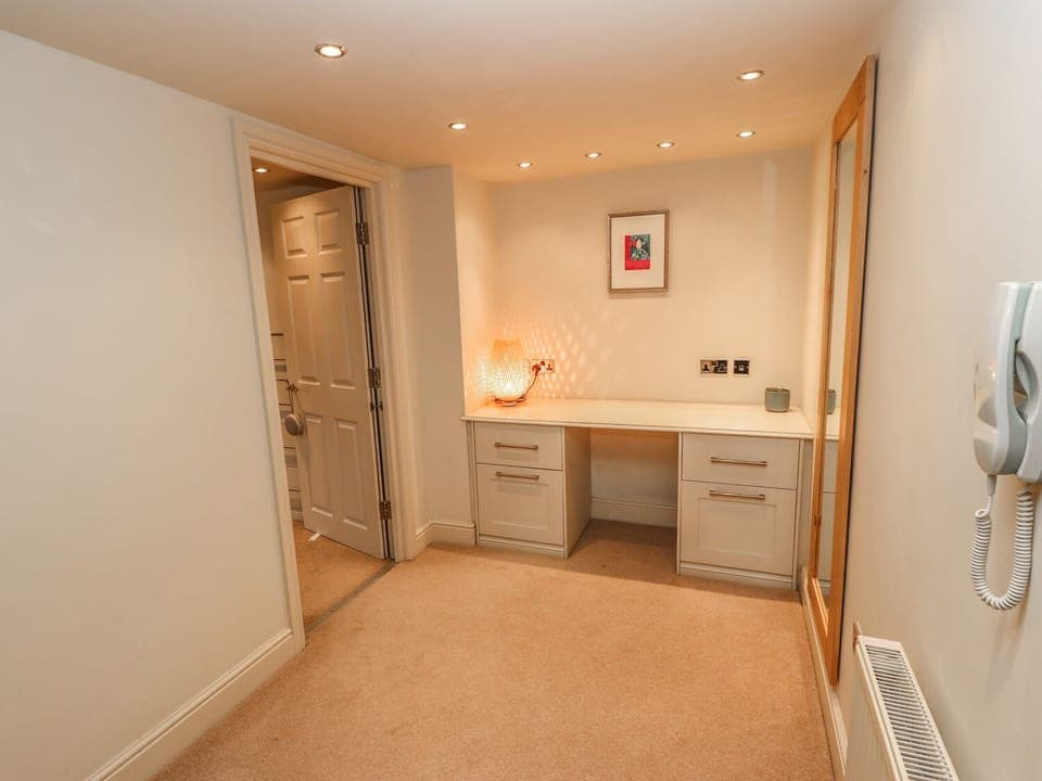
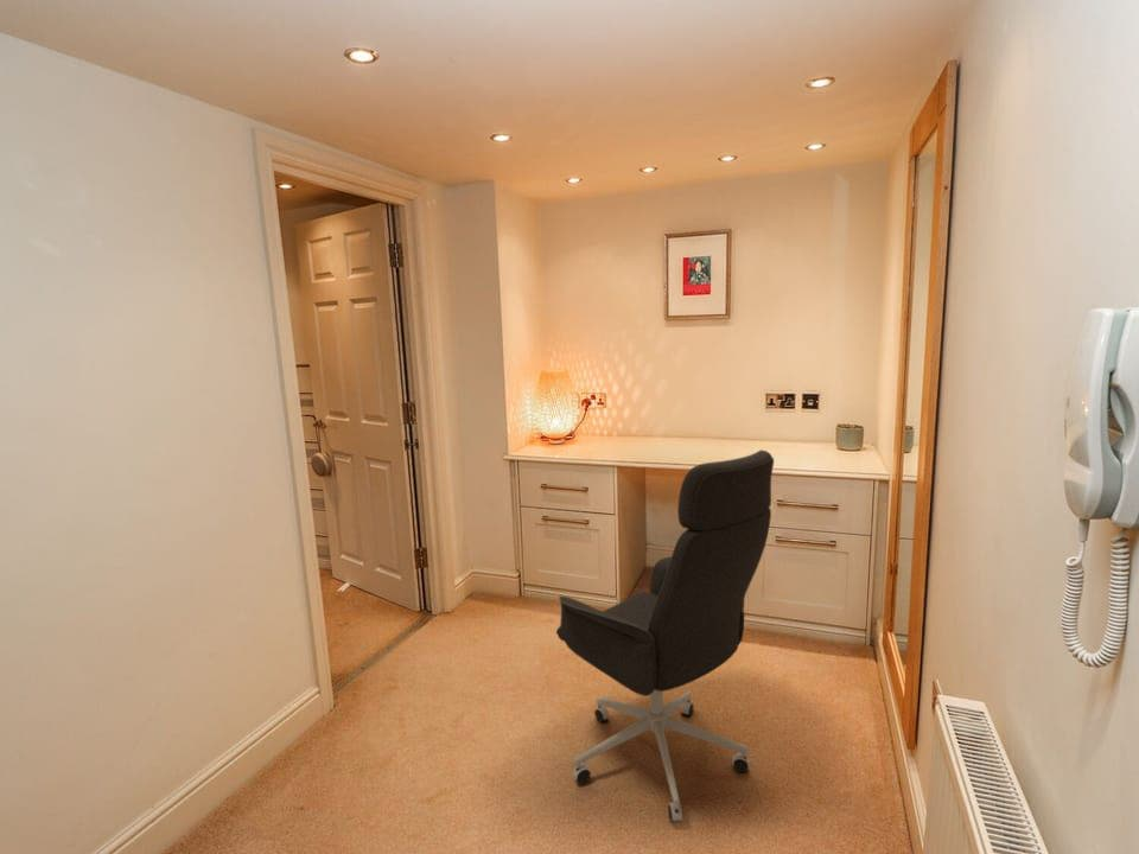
+ office chair (662, 610)
